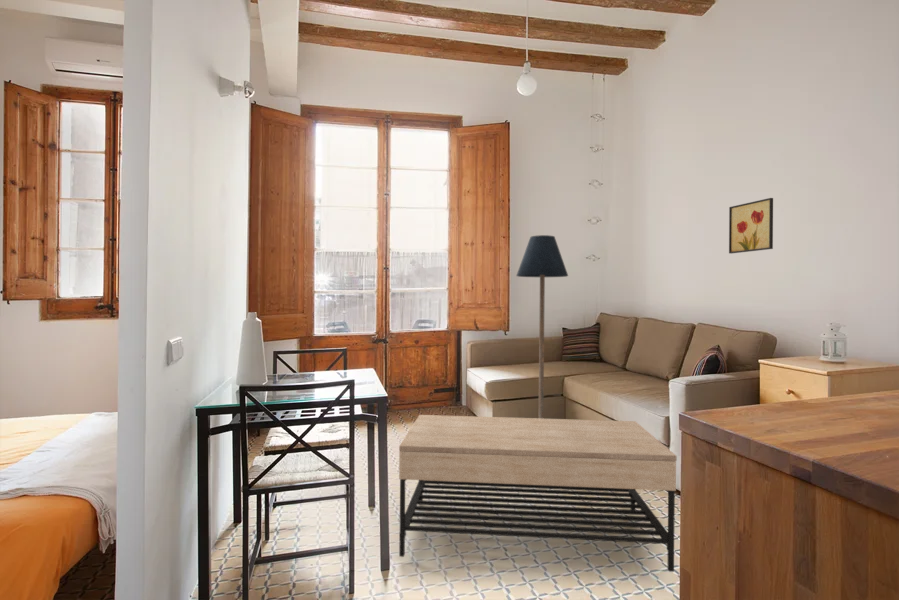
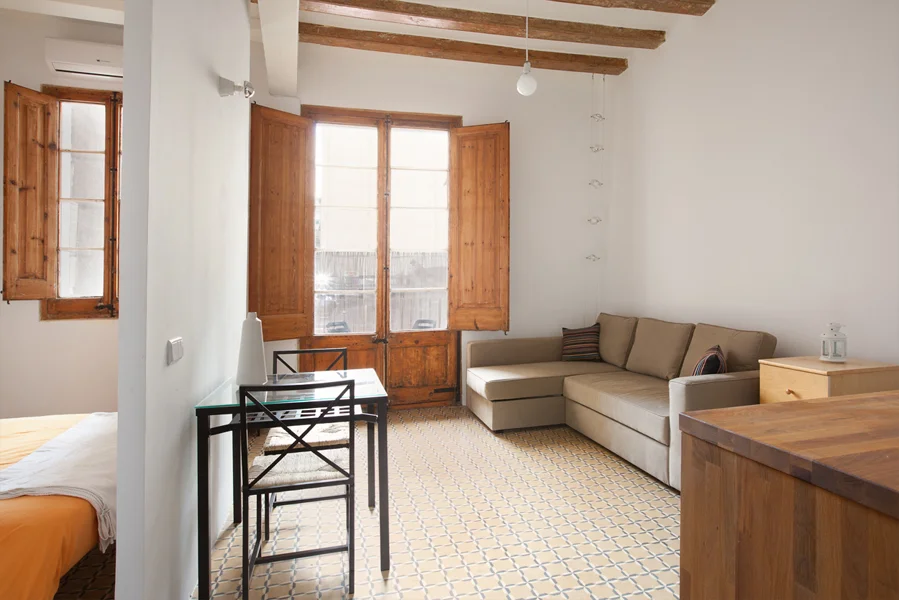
- wall art (750, 227)
- coffee table (528, 482)
- floor lamp (541, 340)
